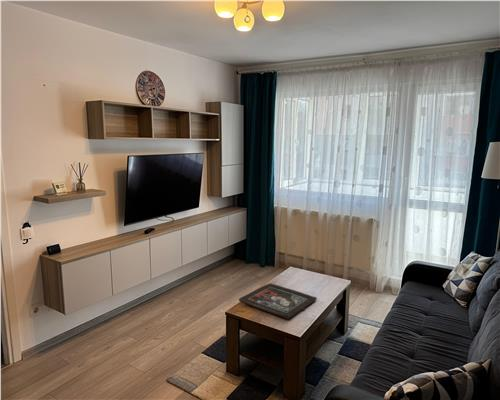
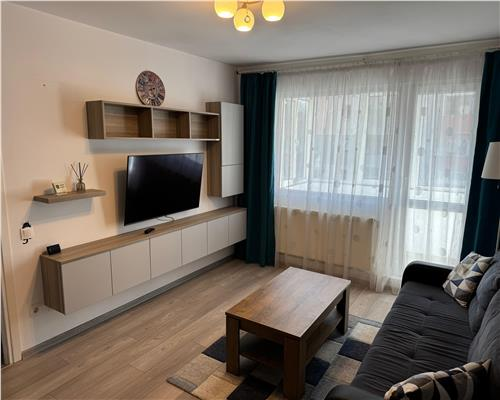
- religious icon (278, 299)
